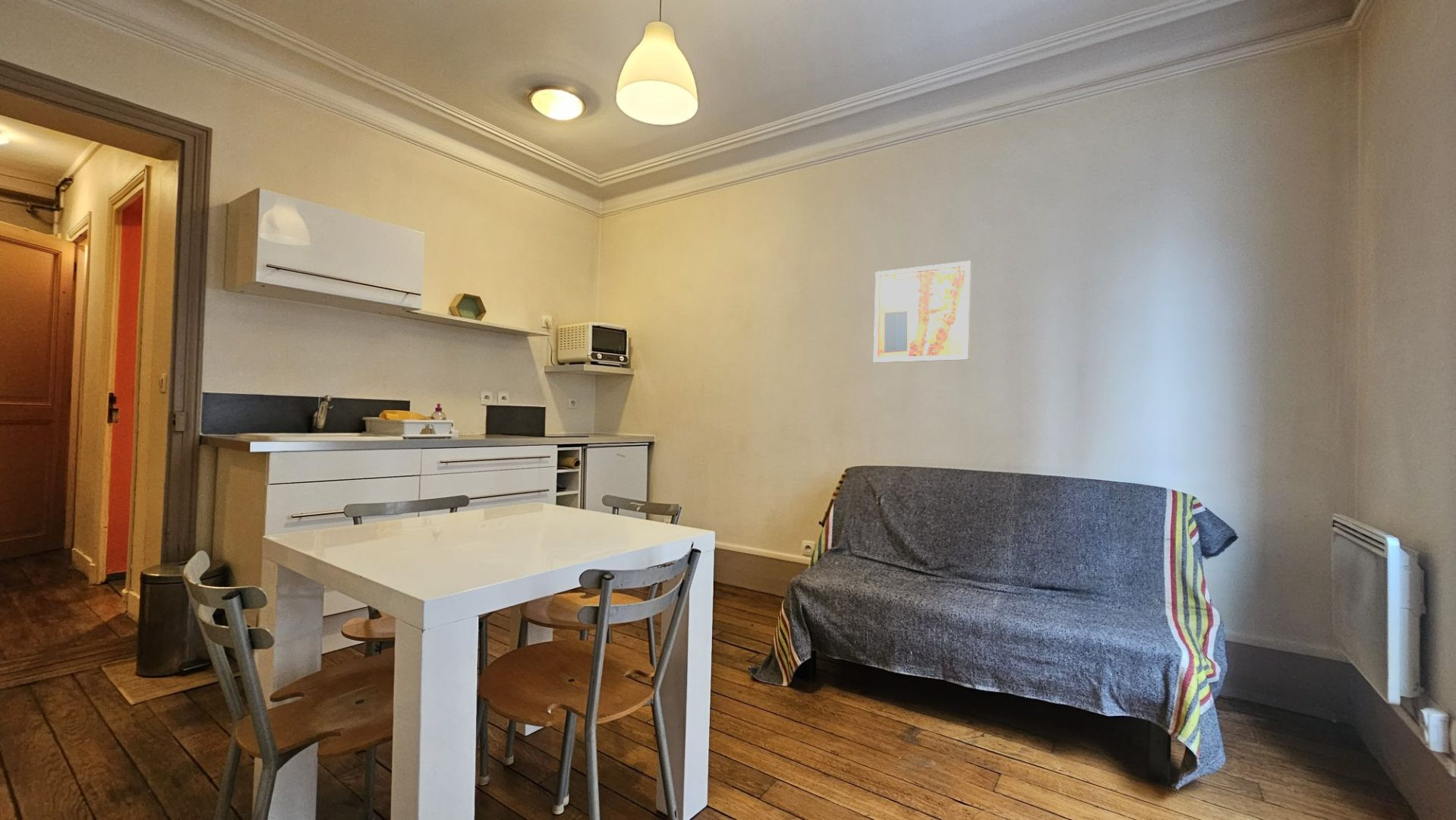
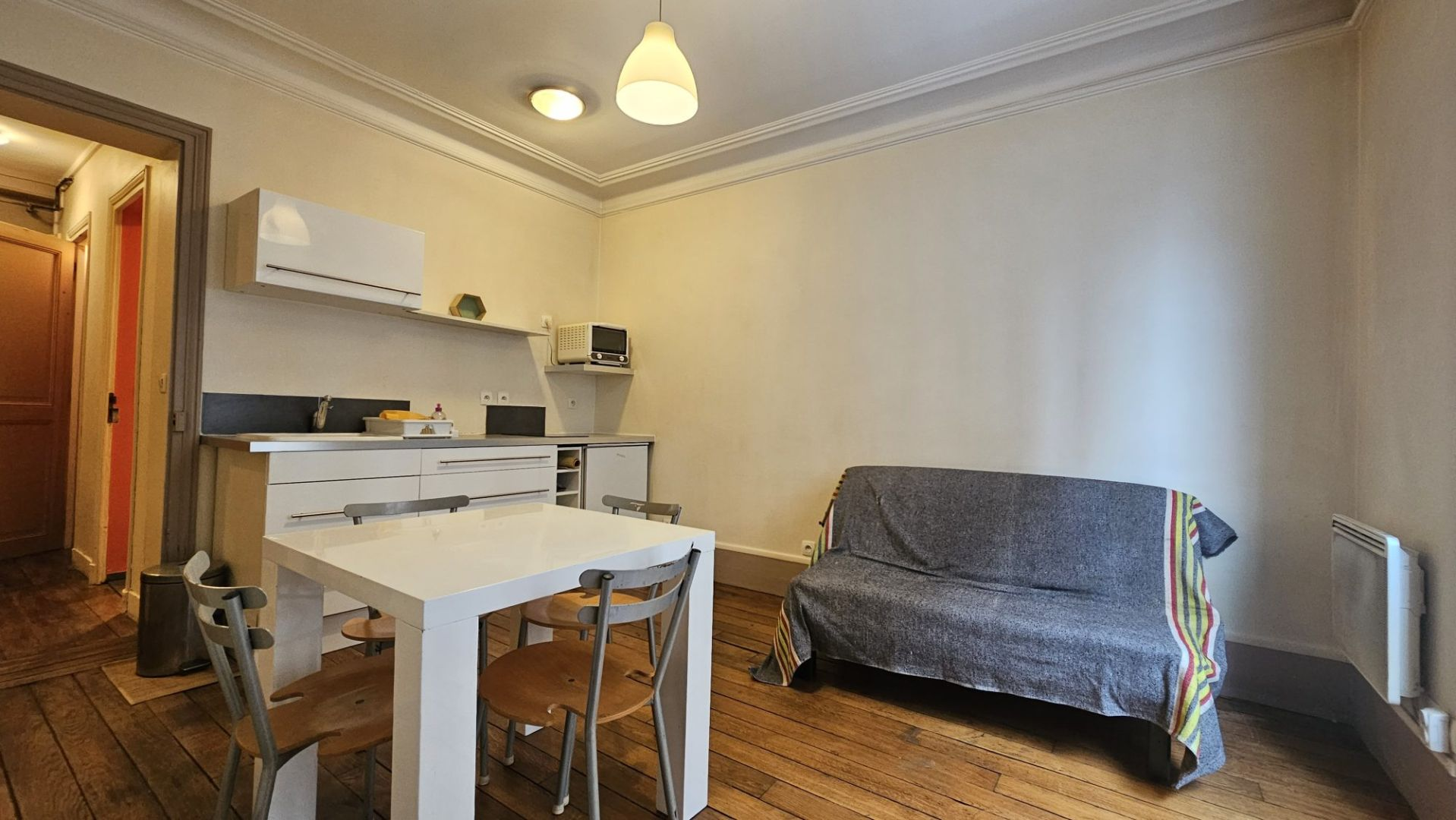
- wall art (920, 314)
